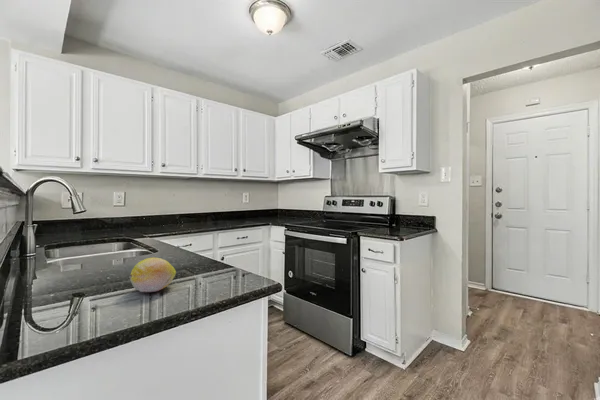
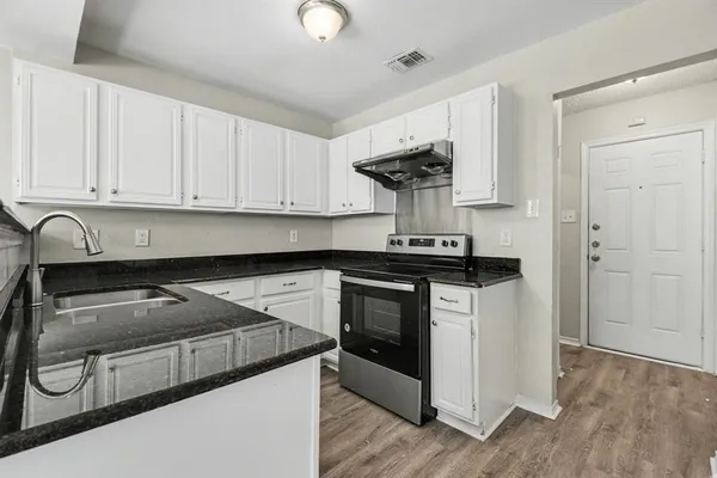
- fruit (153, 273)
